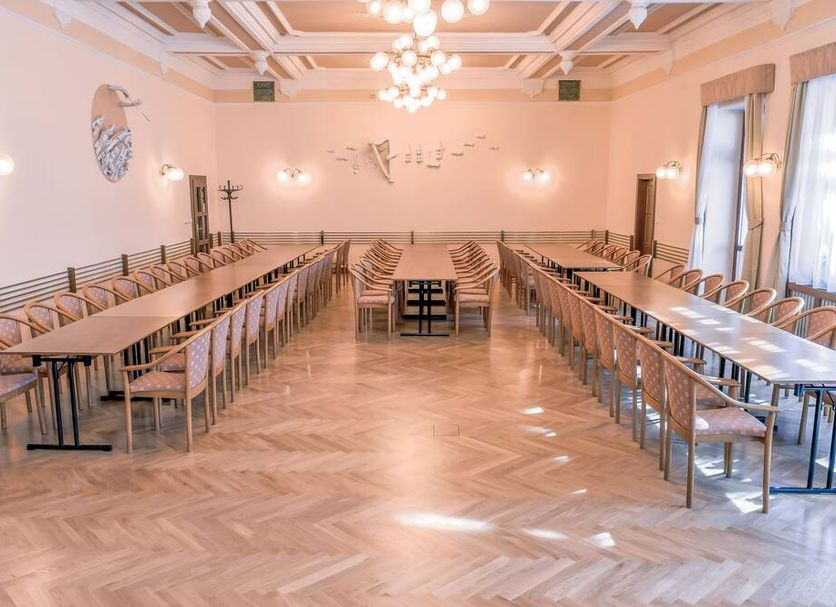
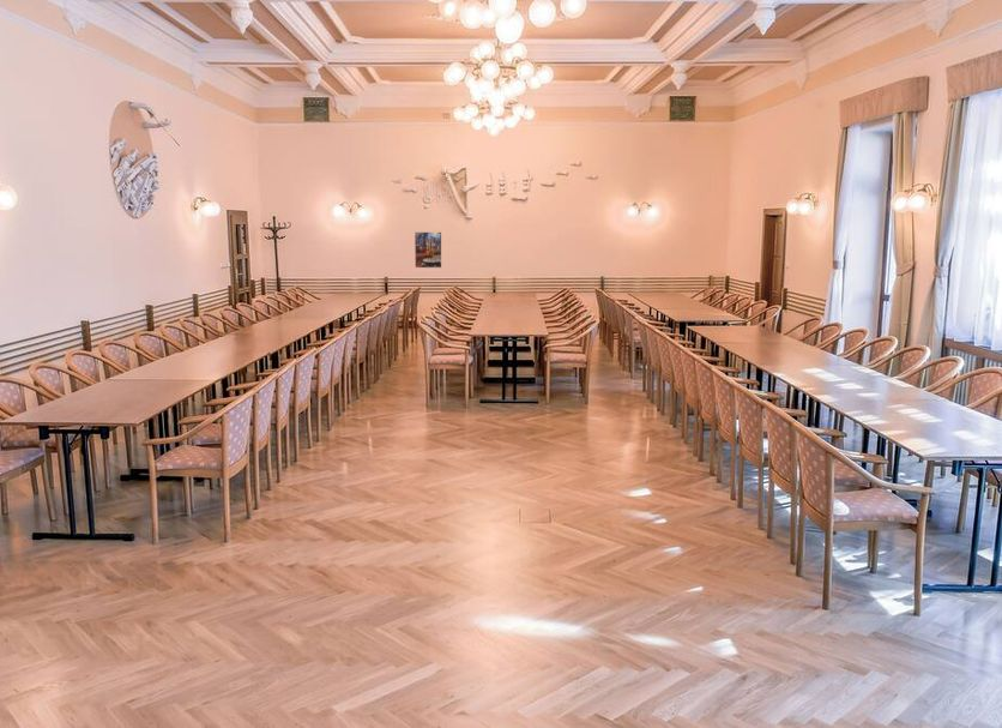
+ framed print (428, 249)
